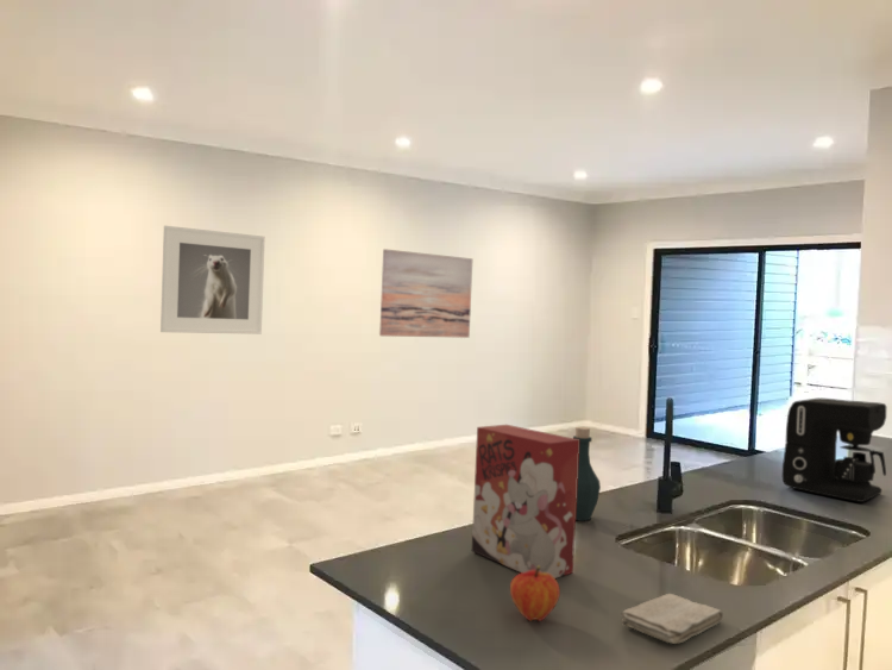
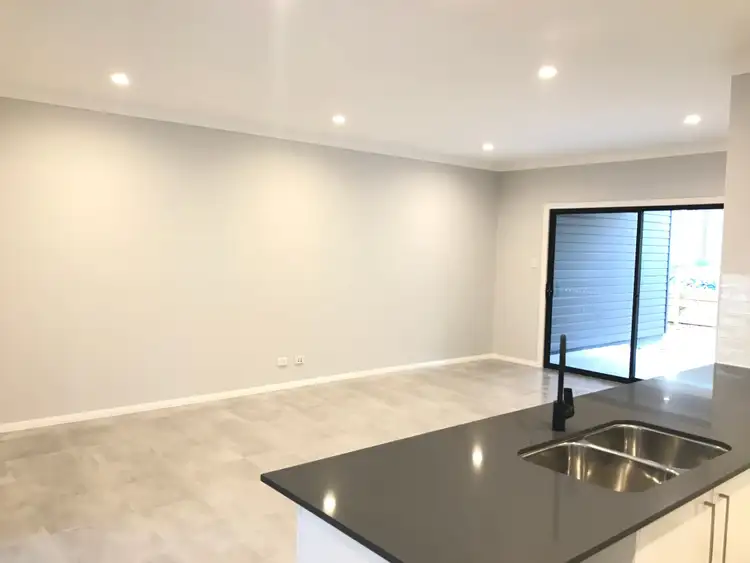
- coffee maker (840, 446)
- bottle (580, 472)
- wall art (428, 295)
- fruit (534, 591)
- washcloth (671, 615)
- cereal box (523, 497)
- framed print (214, 282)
